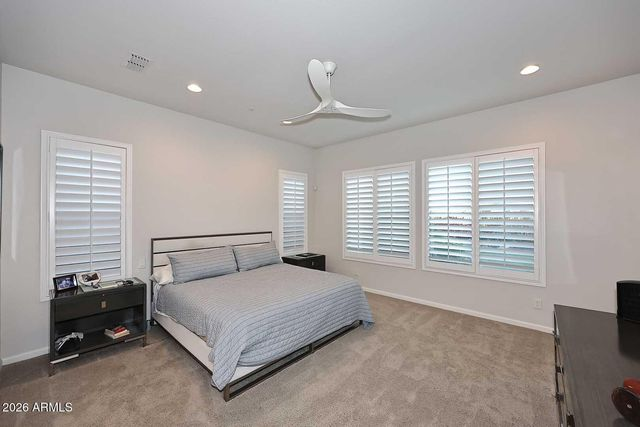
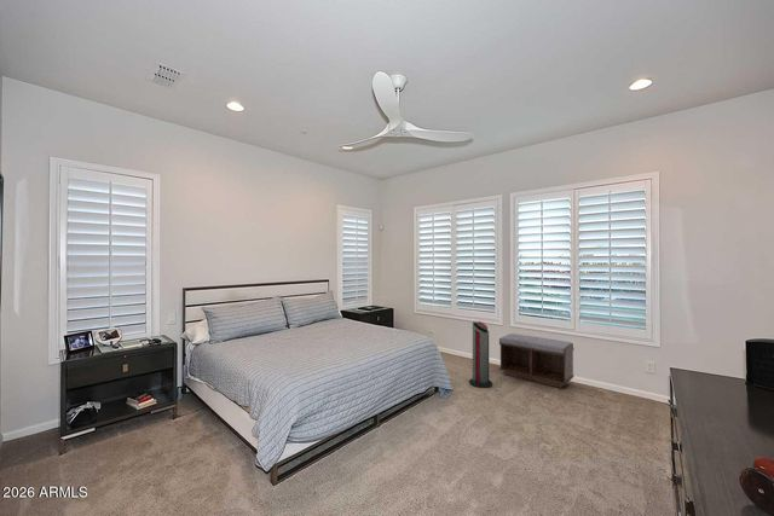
+ bench (535, 358)
+ air purifier (480, 352)
